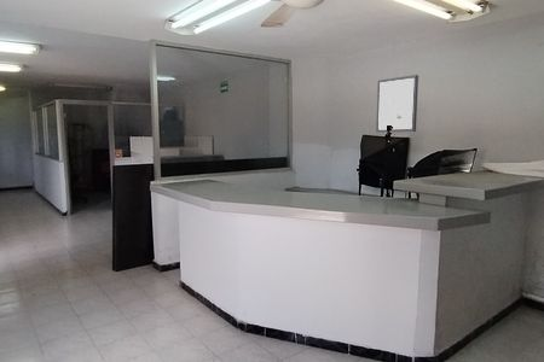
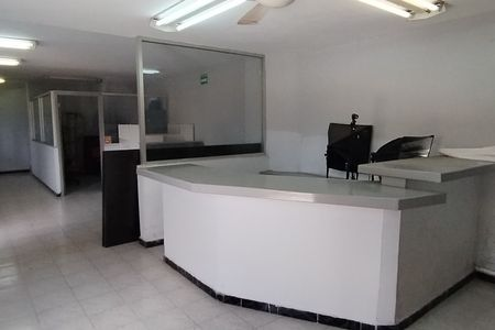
- wall art (395, 105)
